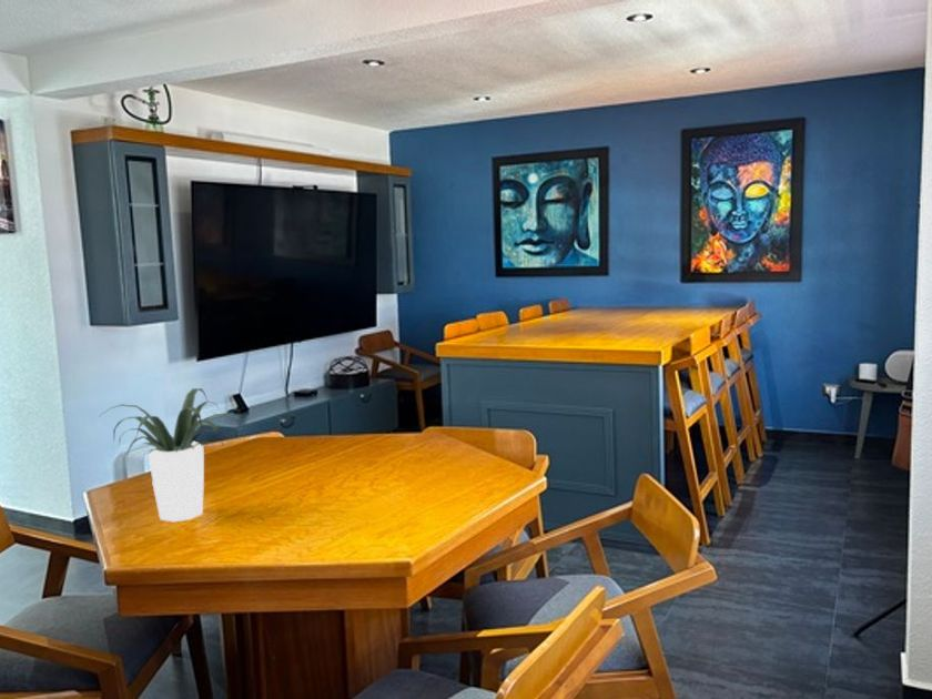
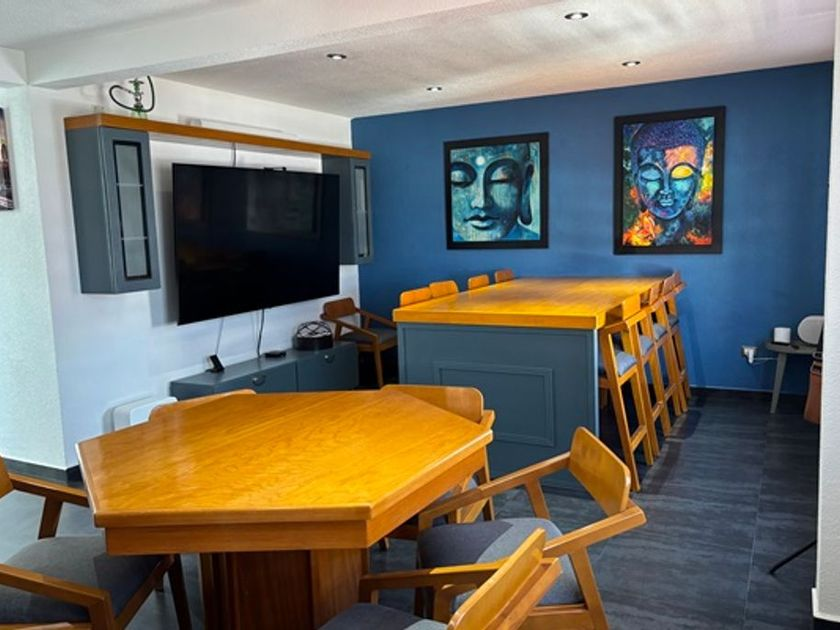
- potted plant (179, 455)
